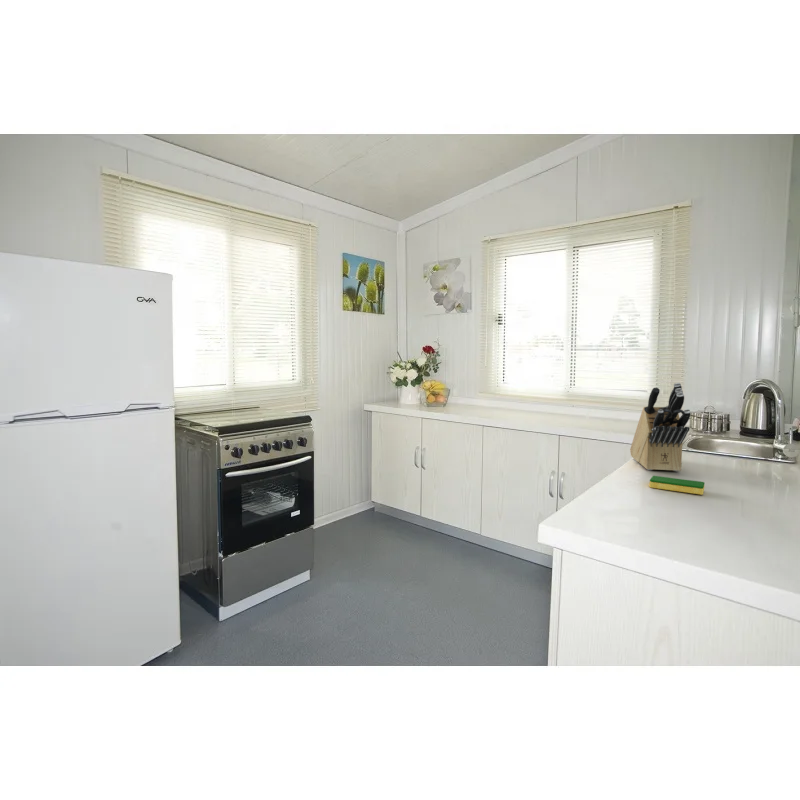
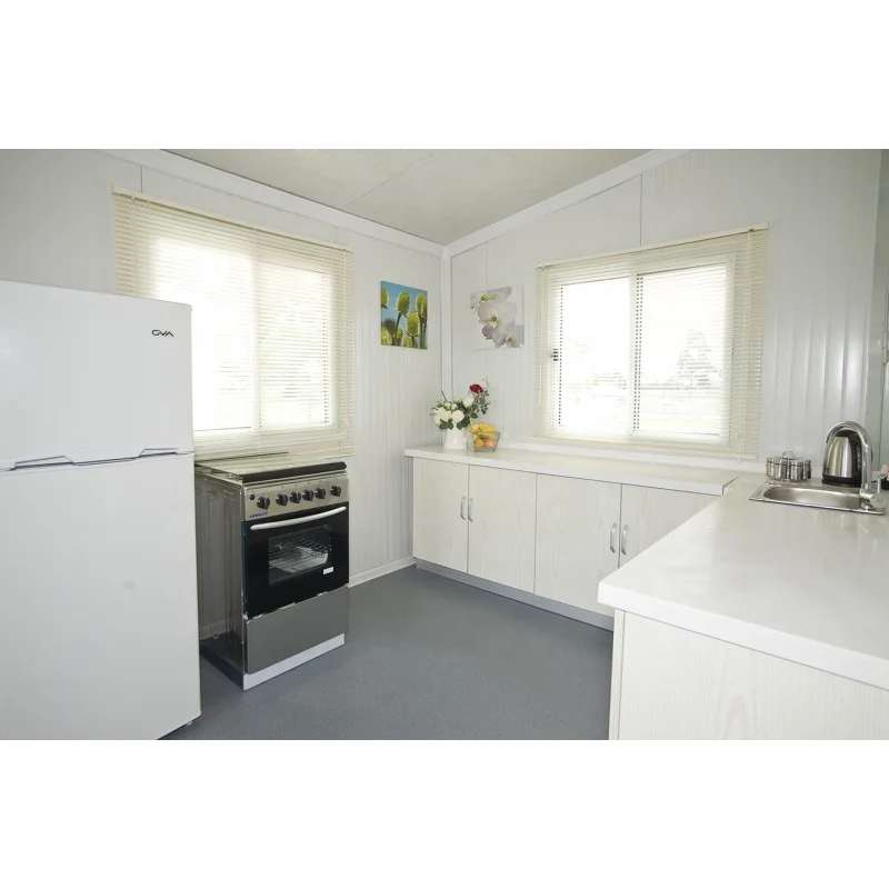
- dish sponge (676, 484)
- knife block (658, 424)
